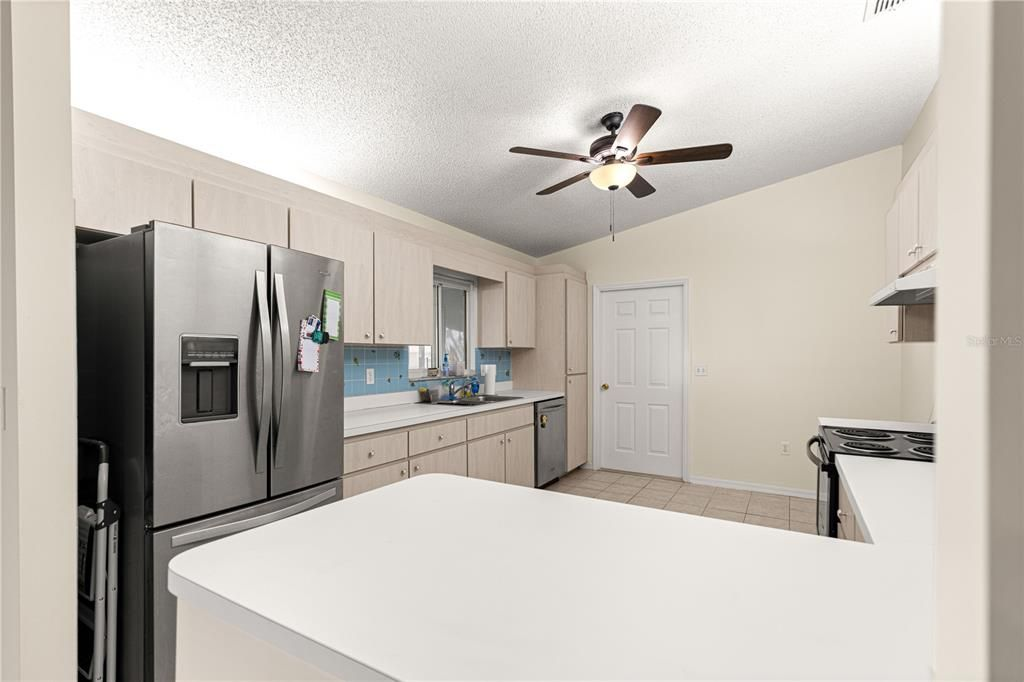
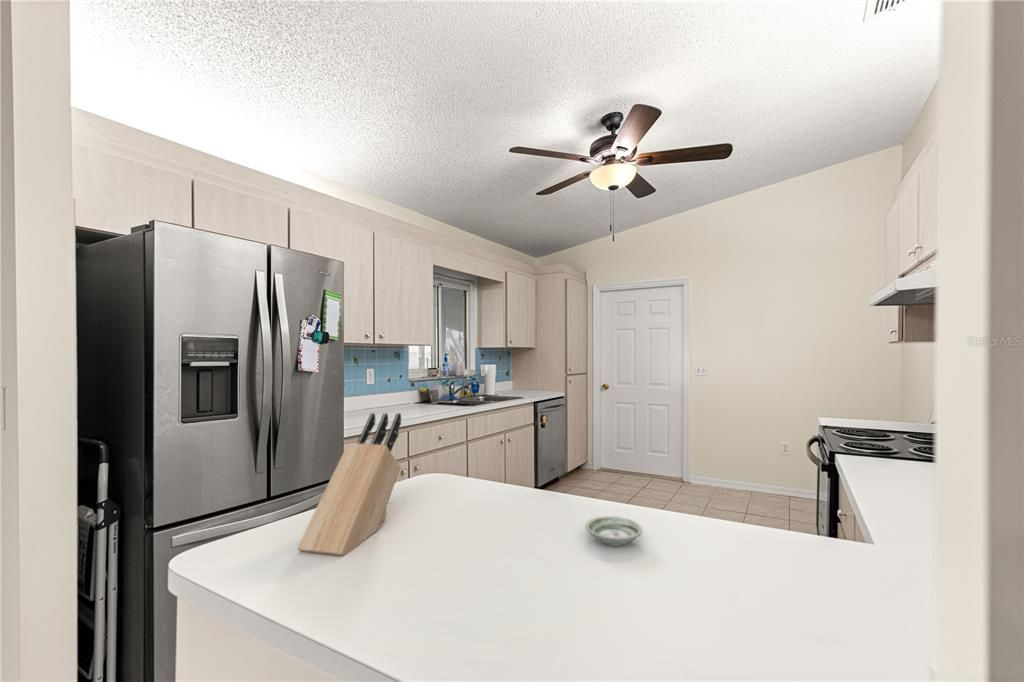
+ knife block (359, 473)
+ saucer (613, 532)
